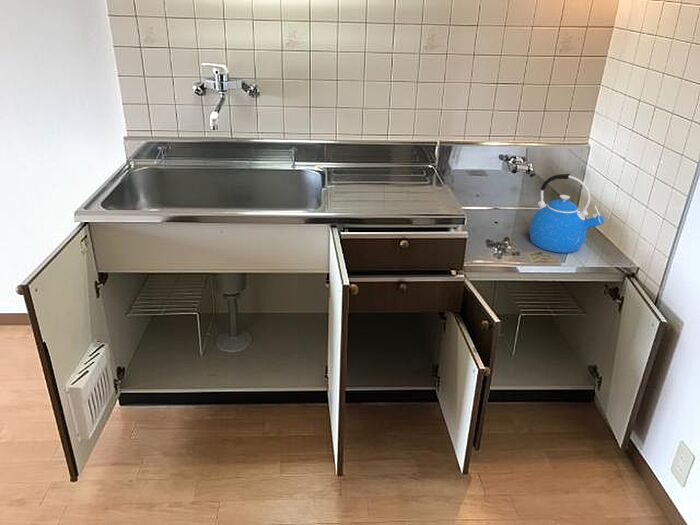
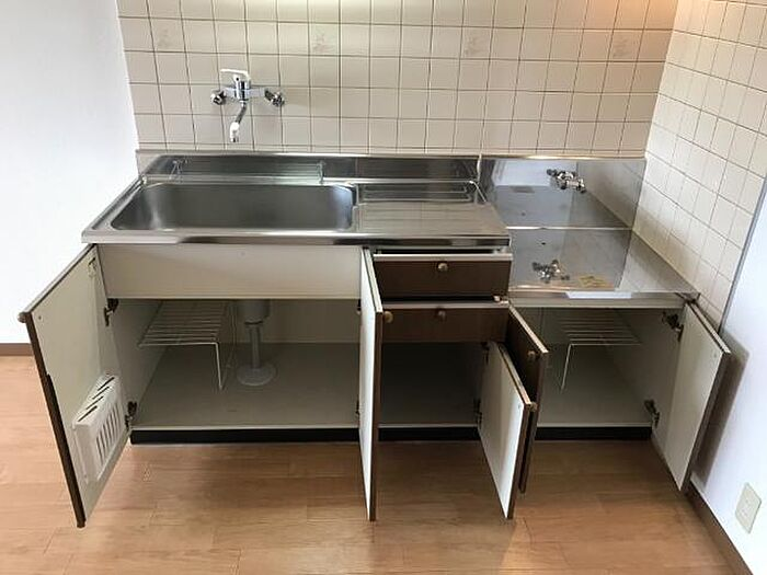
- kettle (568, 211)
